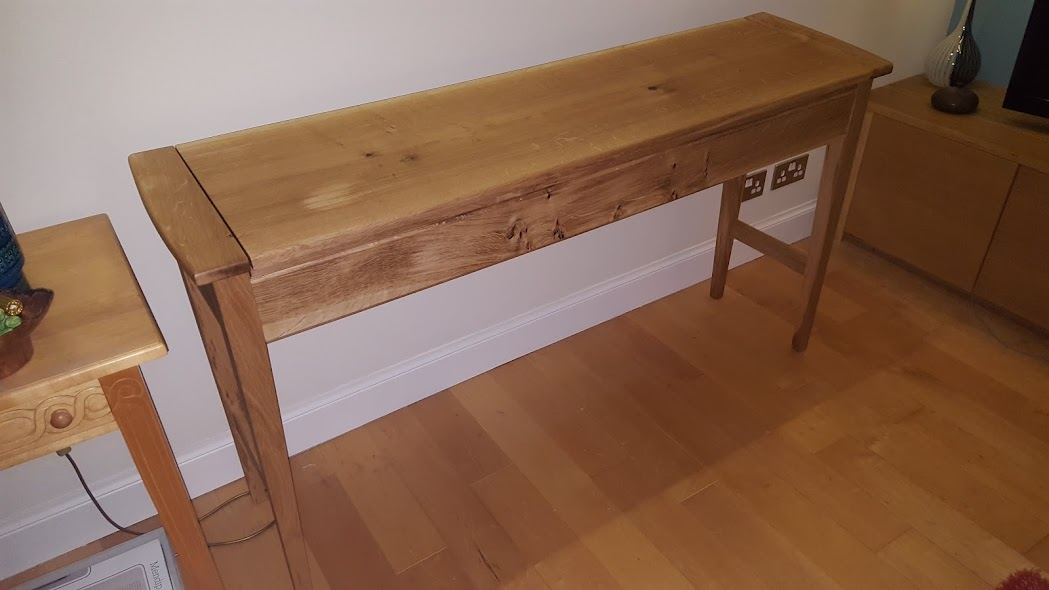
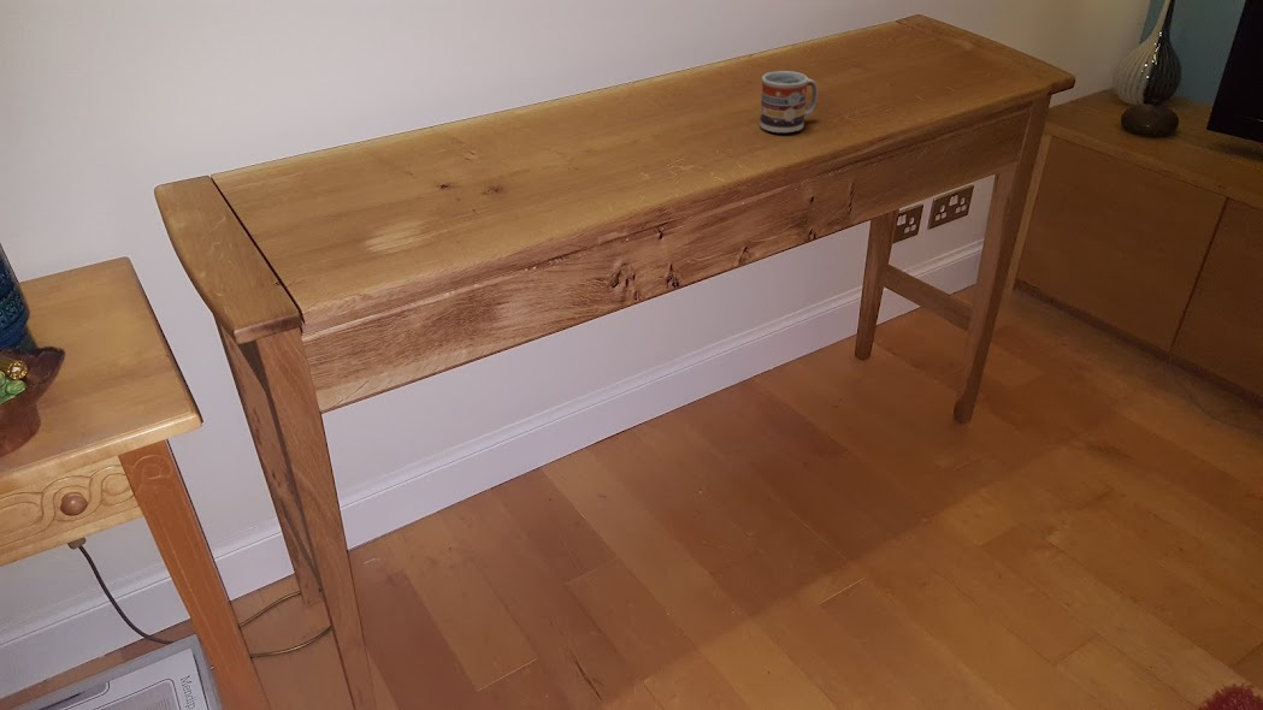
+ cup (790, 100)
